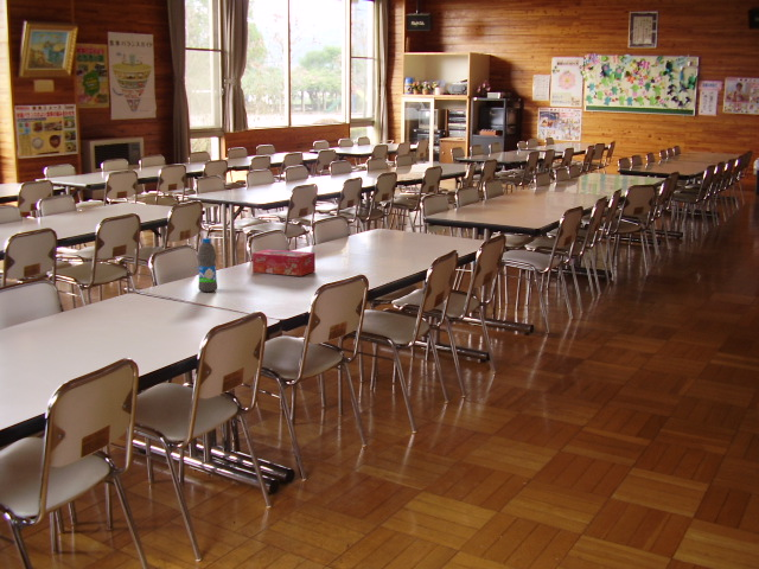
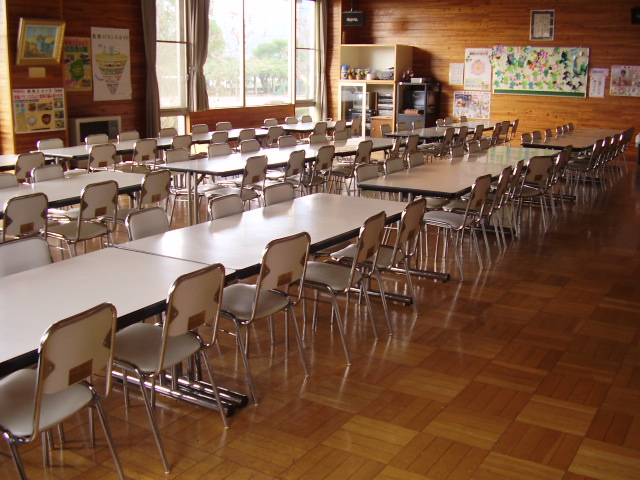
- water bottle (206, 264)
- tissue box (283, 262)
